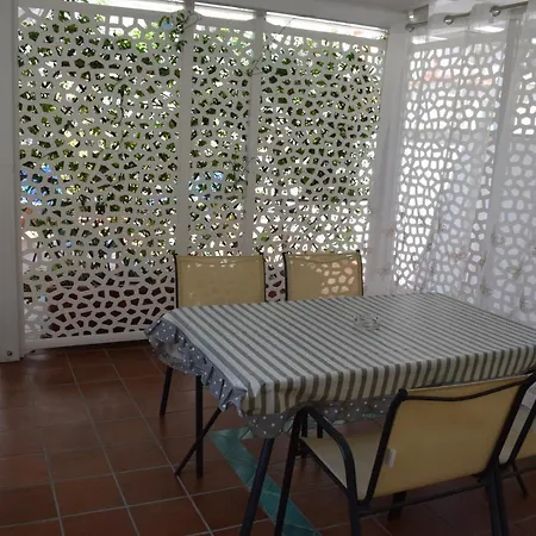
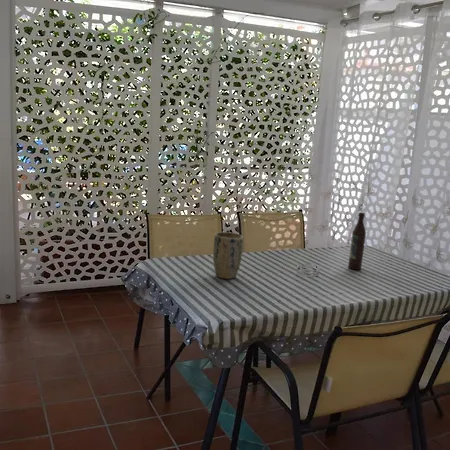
+ plant pot (227, 255)
+ wine bottle (358, 240)
